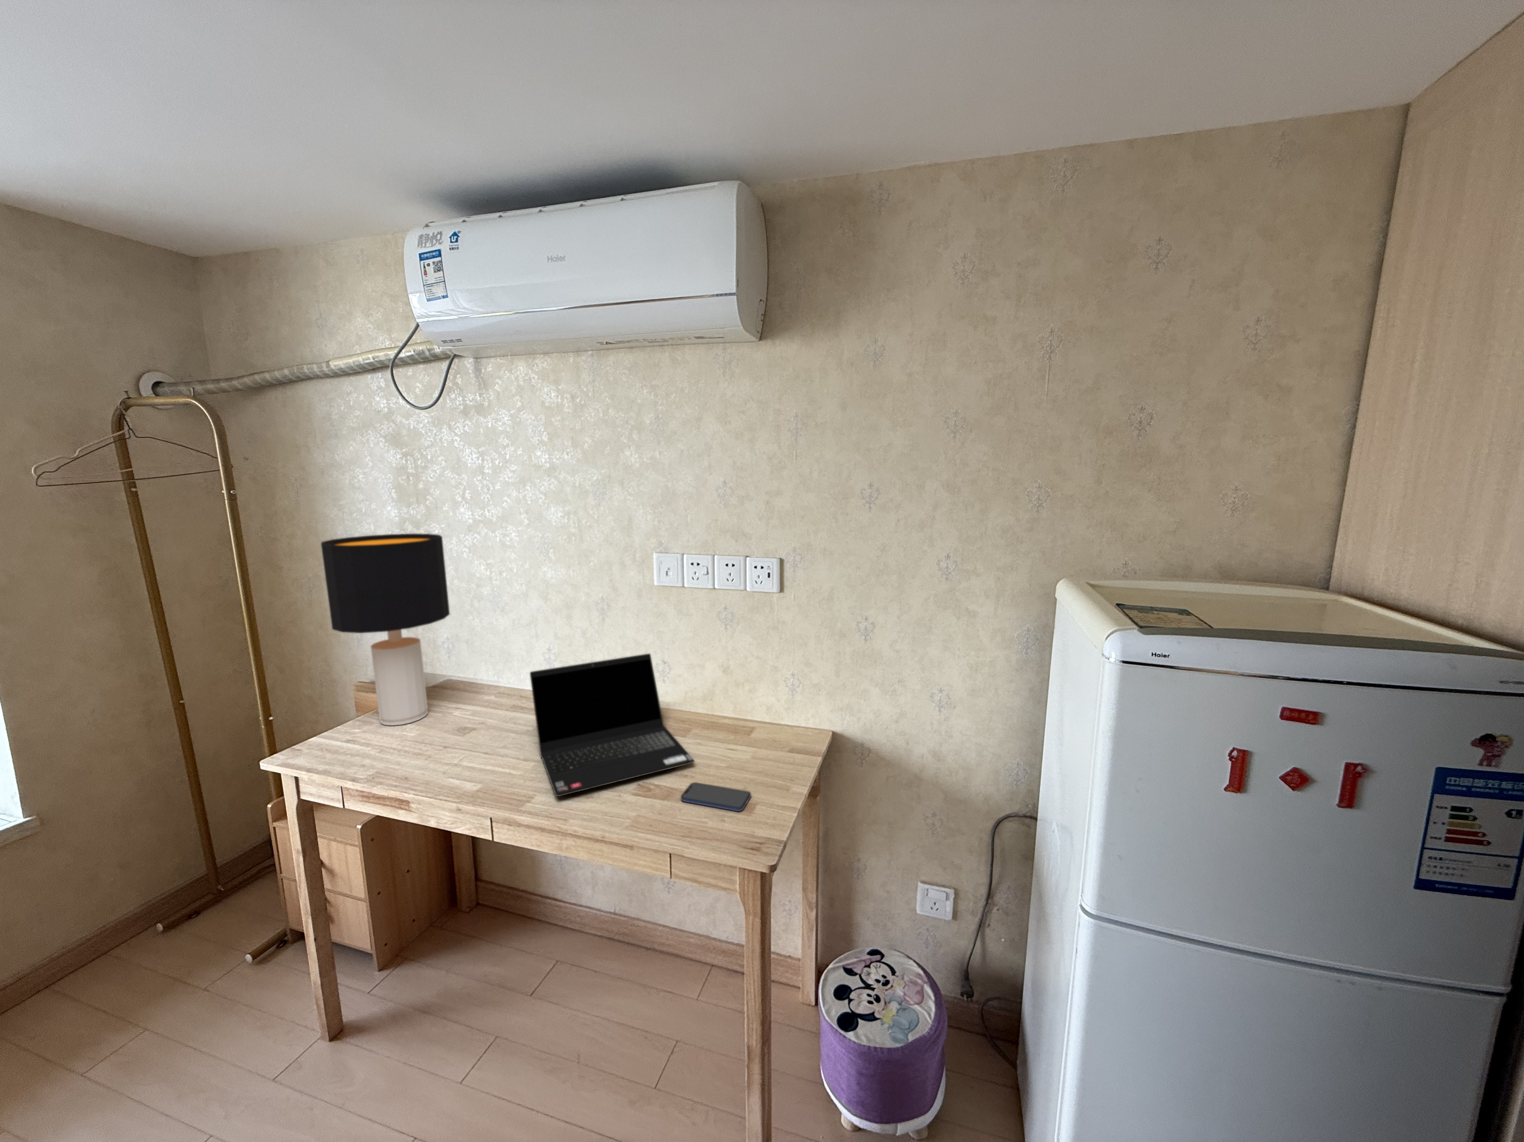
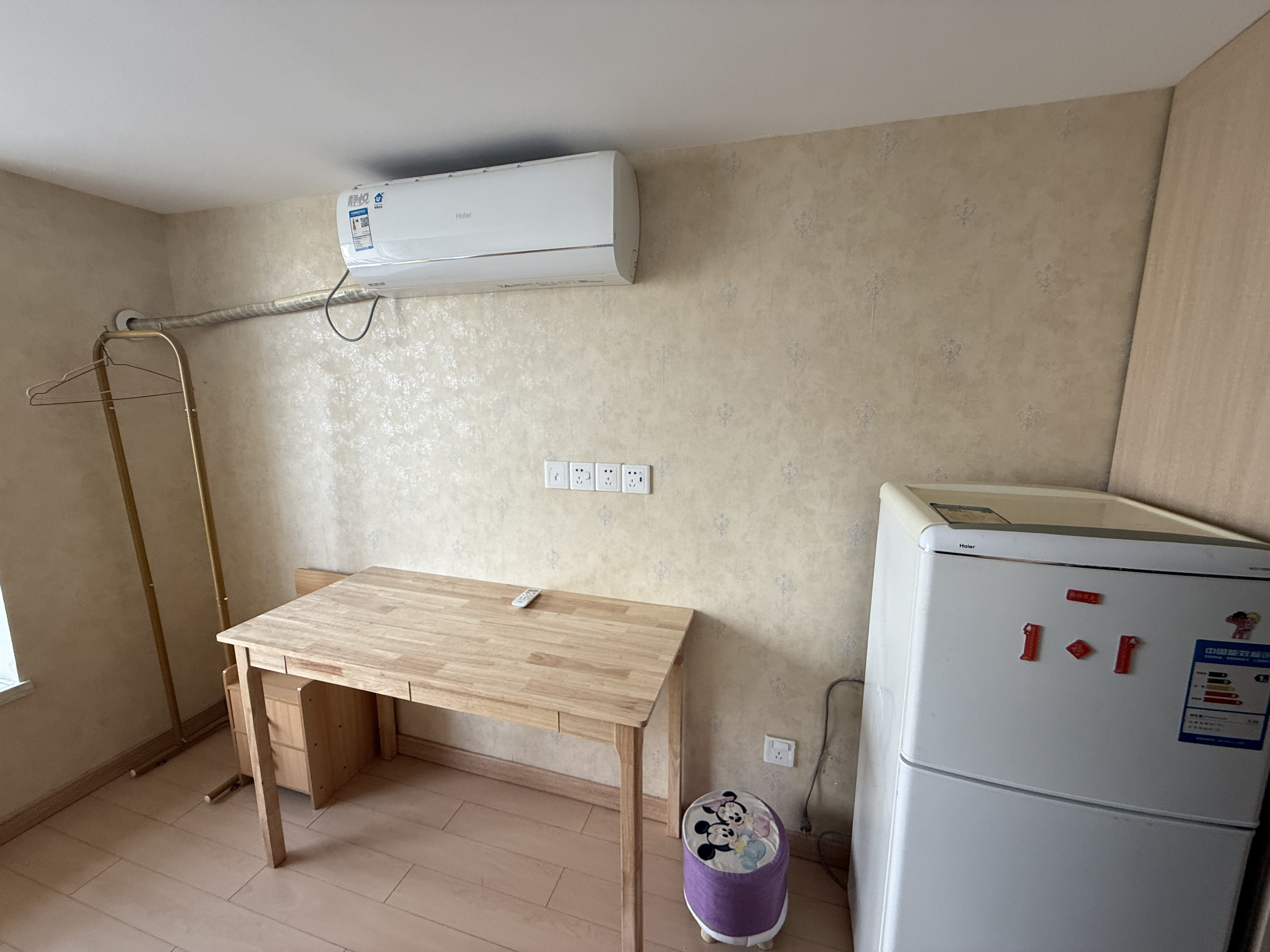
- desk lamp (395, 630)
- laptop computer (610, 717)
- smartphone (716, 797)
